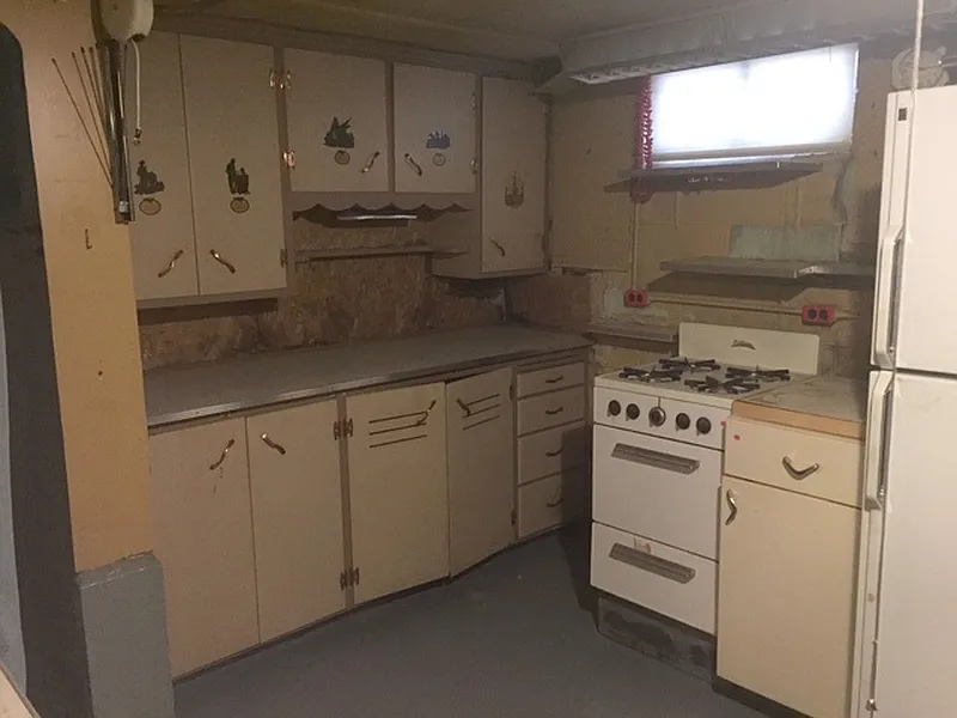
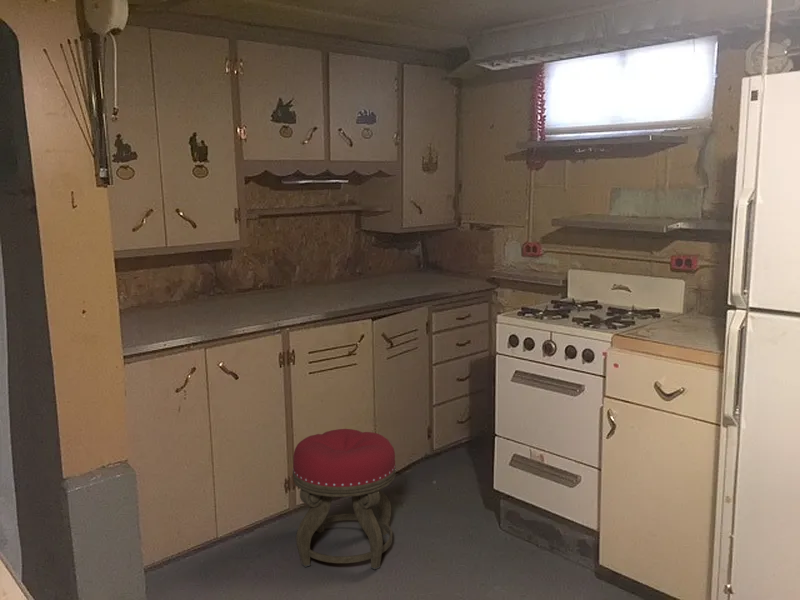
+ stool (345, 495)
